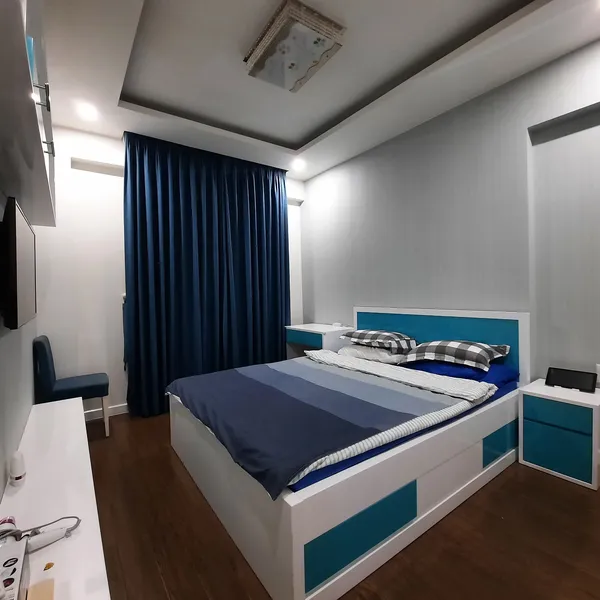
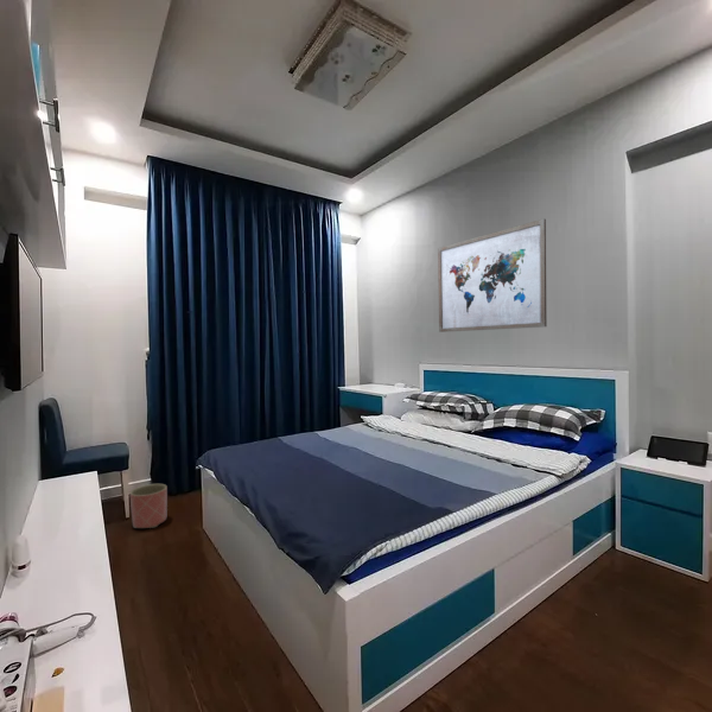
+ planter (148, 506)
+ wall art (485, 282)
